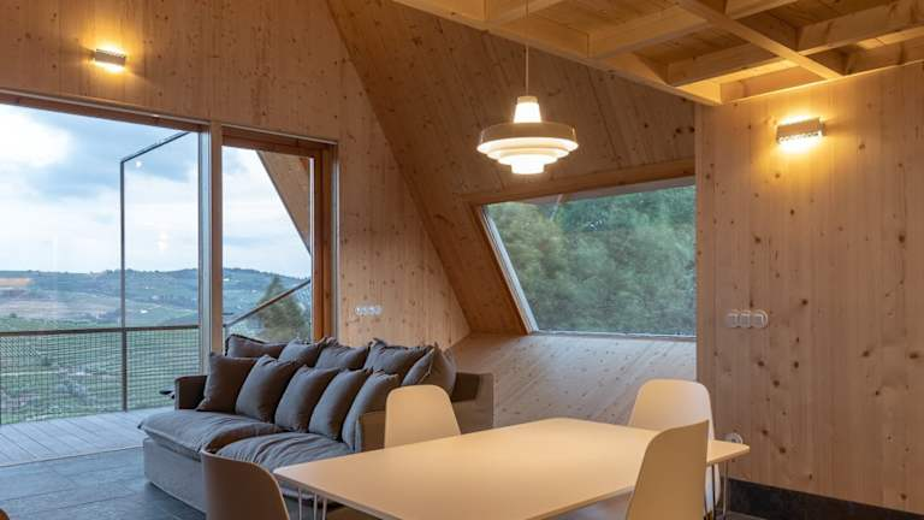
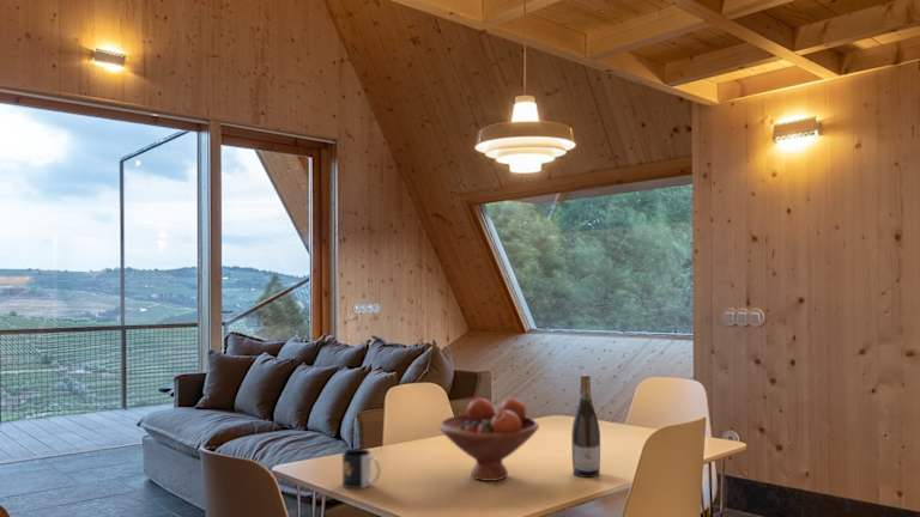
+ mug (362, 469)
+ fruit bowl (489, 439)
+ wine bottle (586, 424)
